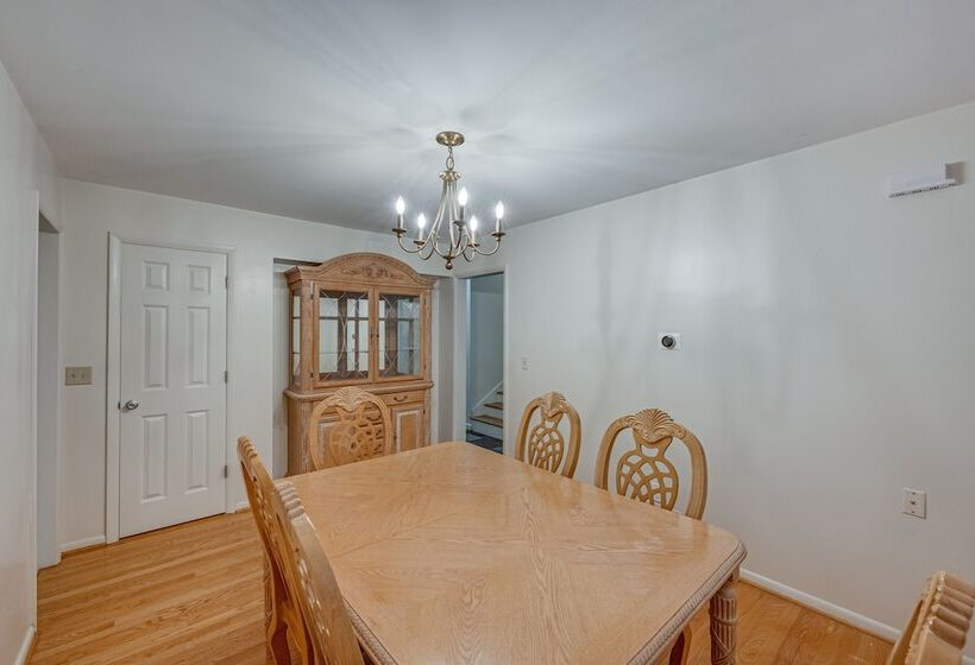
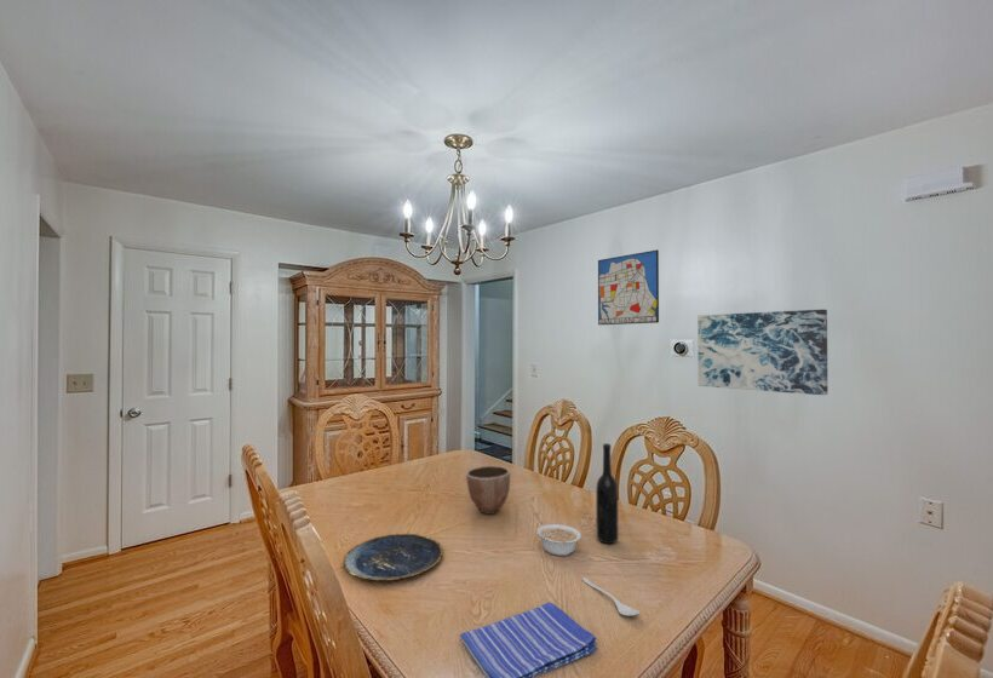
+ decorative bowl (488, 490)
+ dish towel (528, 638)
+ wall art (756, 351)
+ spoon (608, 594)
+ wall art (626, 289)
+ legume (559, 539)
+ bottle (607, 492)
+ plate (394, 556)
